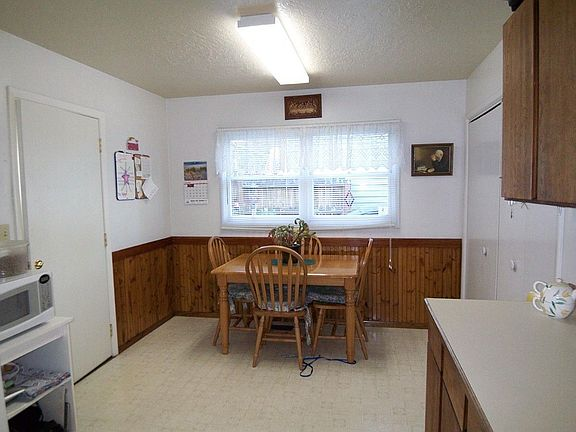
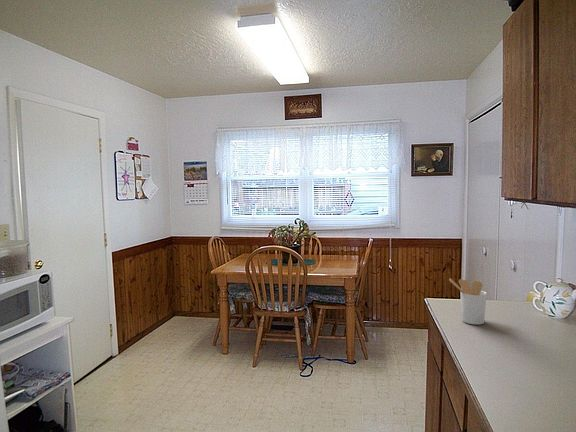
+ utensil holder (466, 299)
